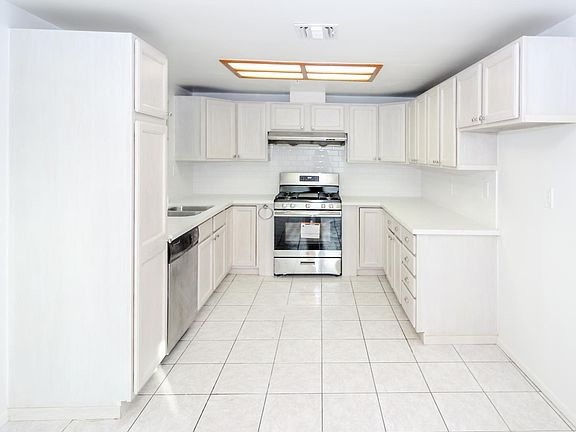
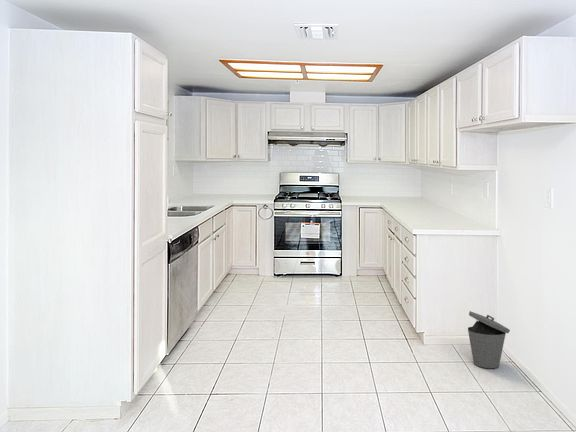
+ trash can (488, 338)
